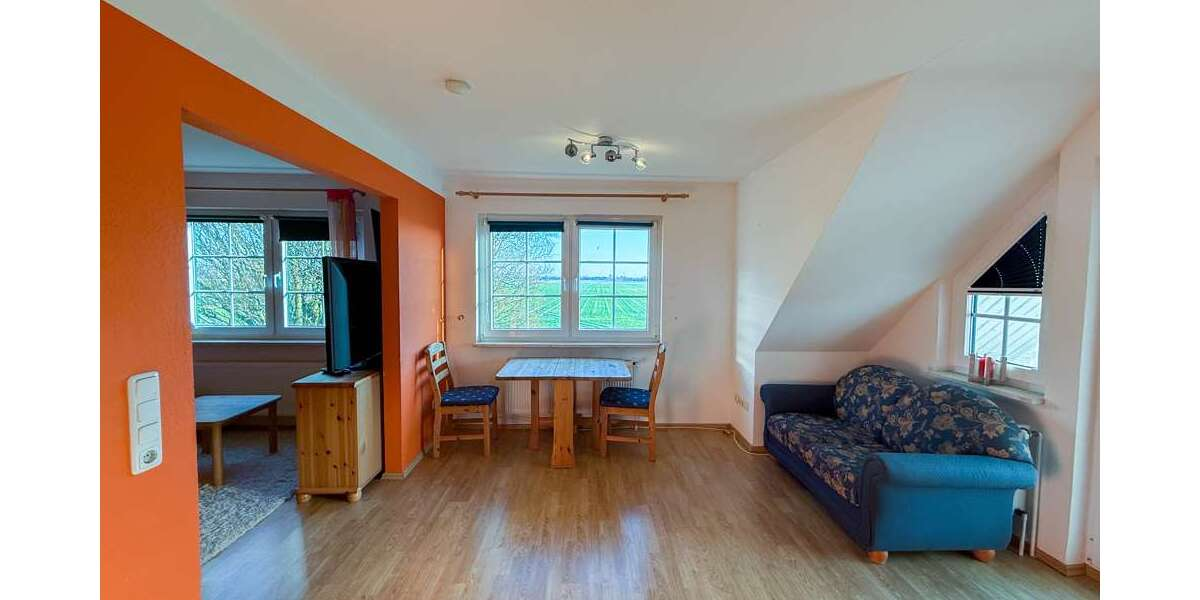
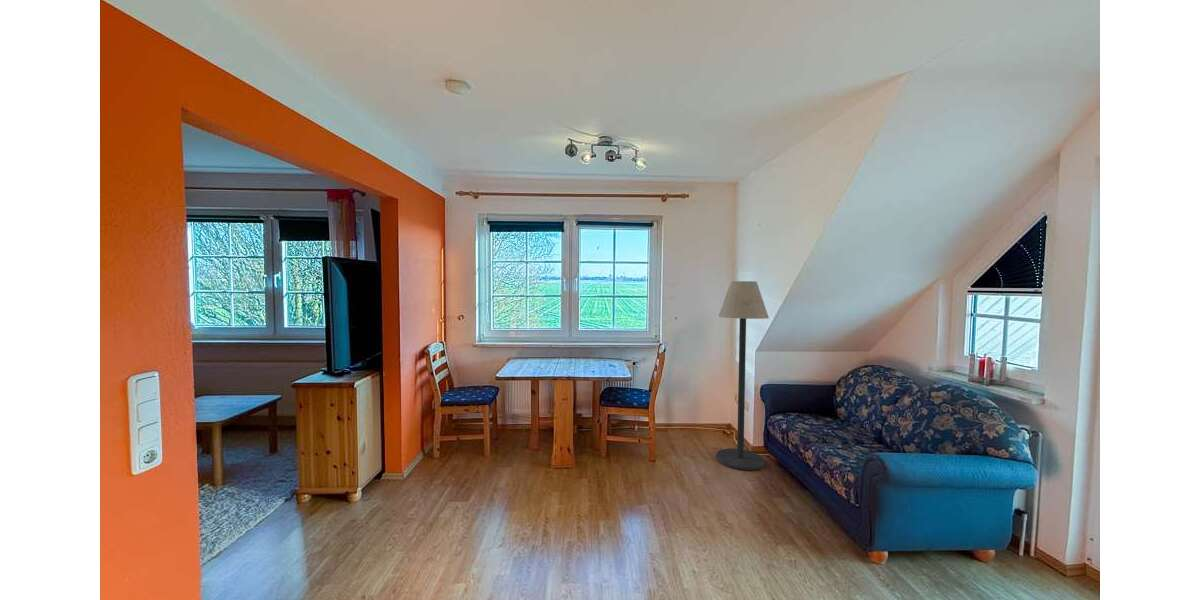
+ floor lamp (741, 371)
